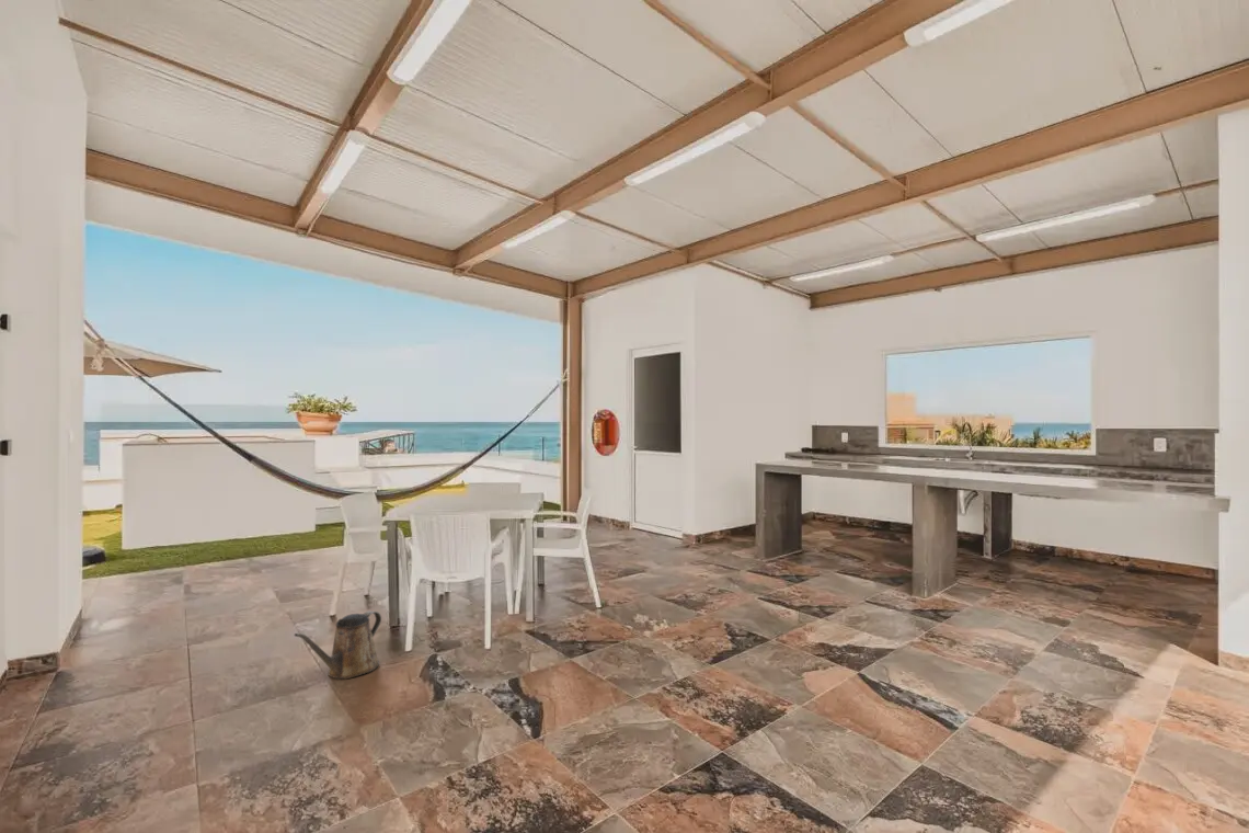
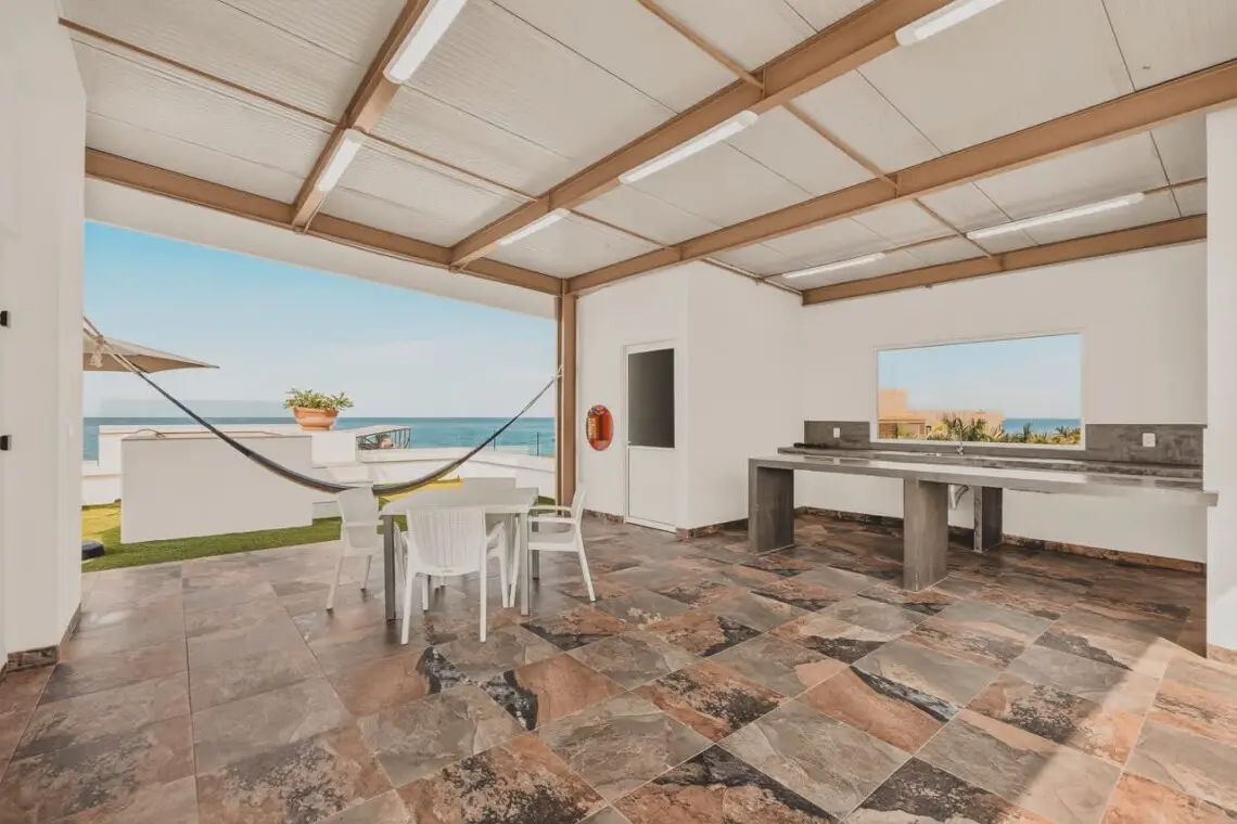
- watering can (341, 644)
